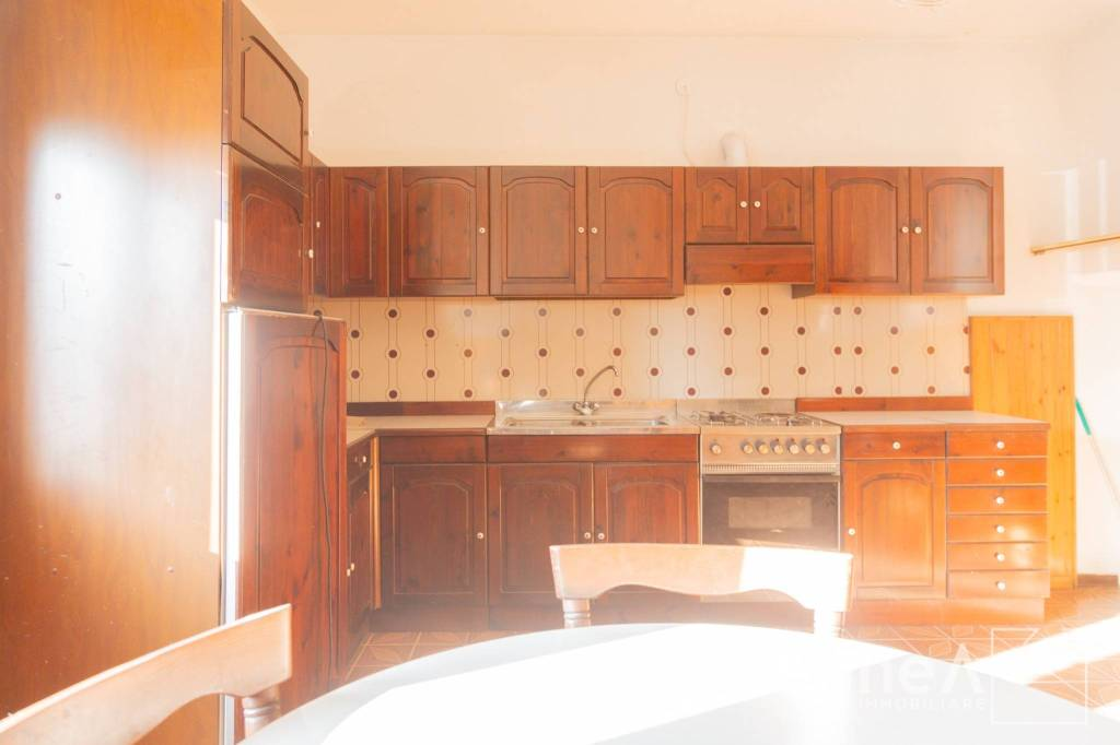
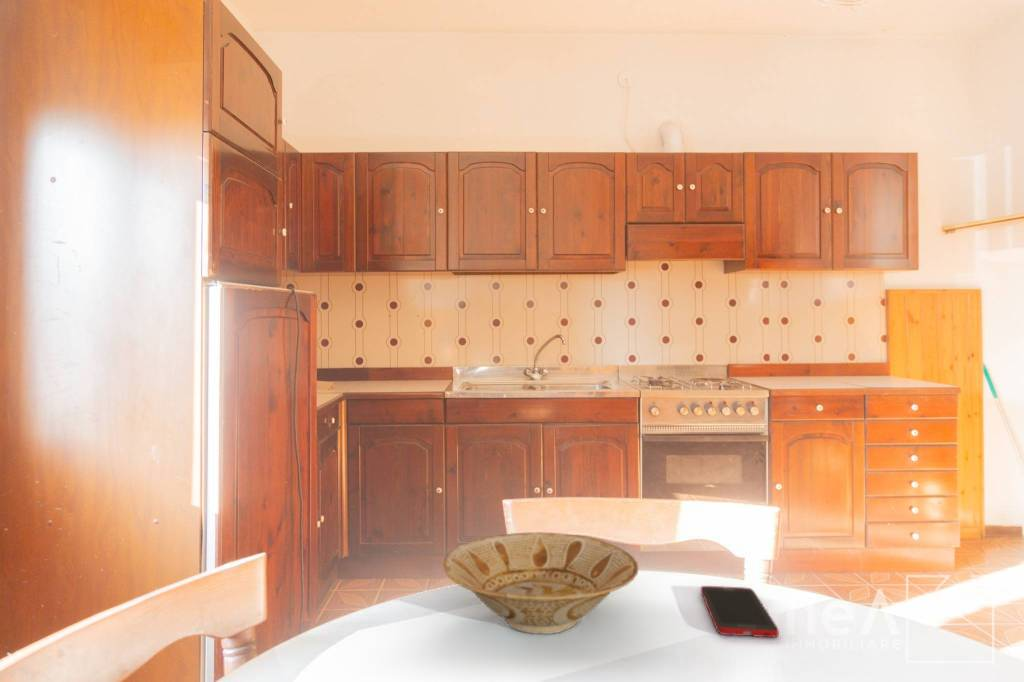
+ bowl (540, 587)
+ cell phone (736, 609)
